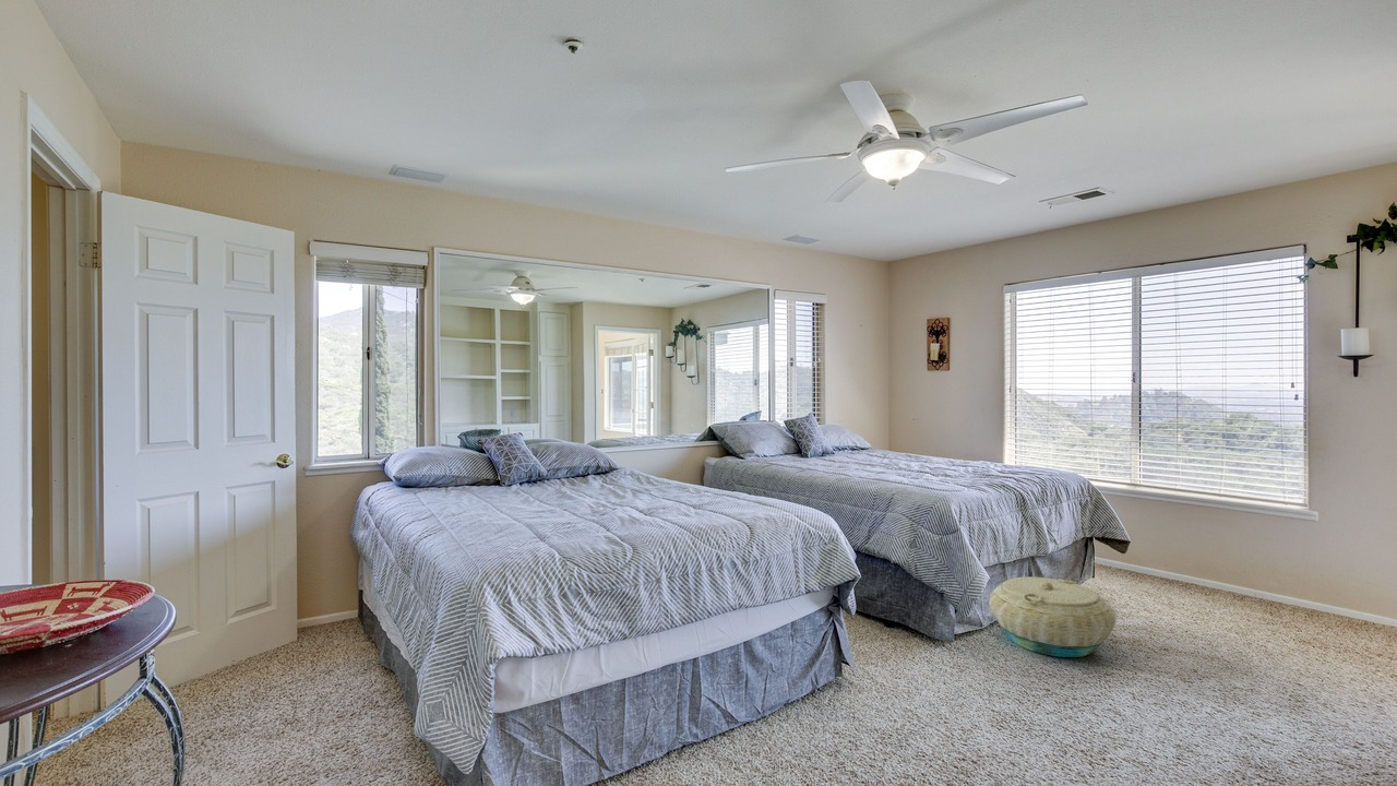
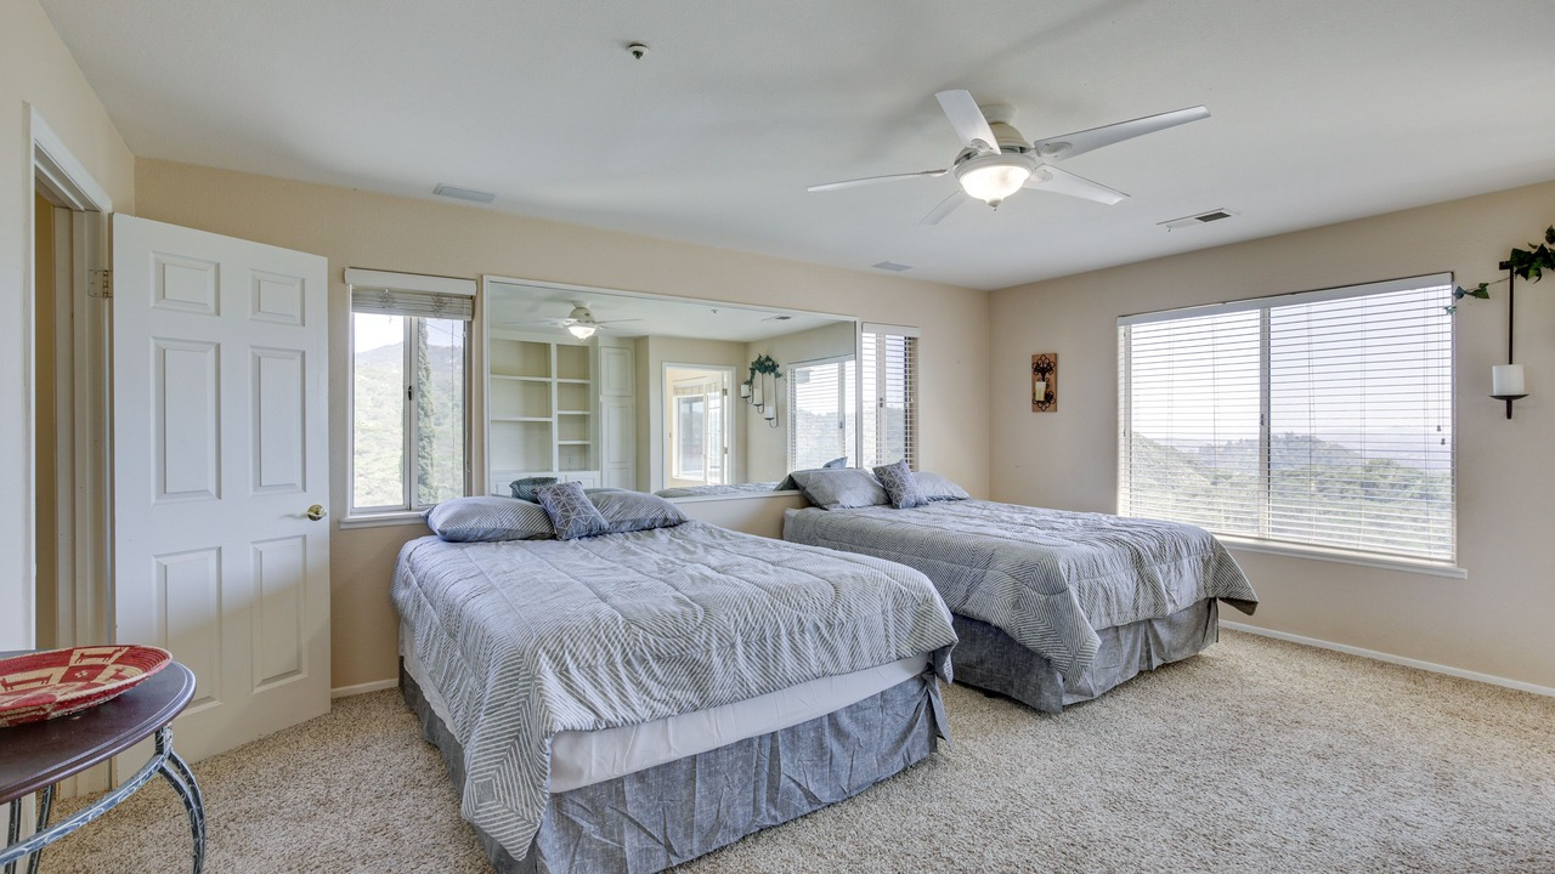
- basket (1049, 612)
